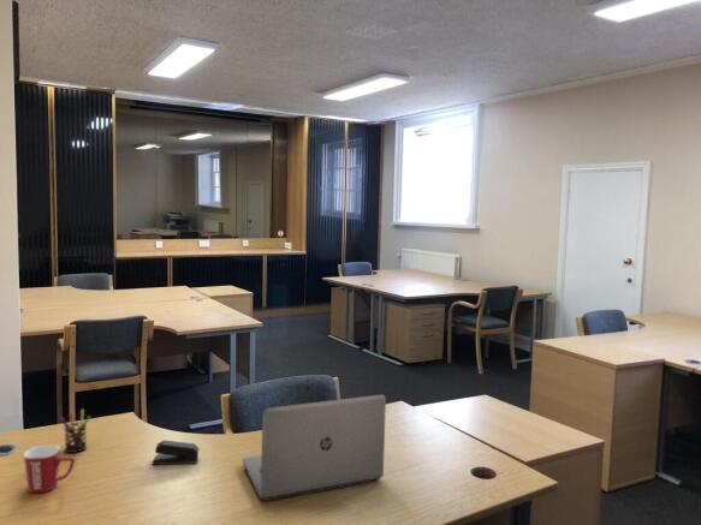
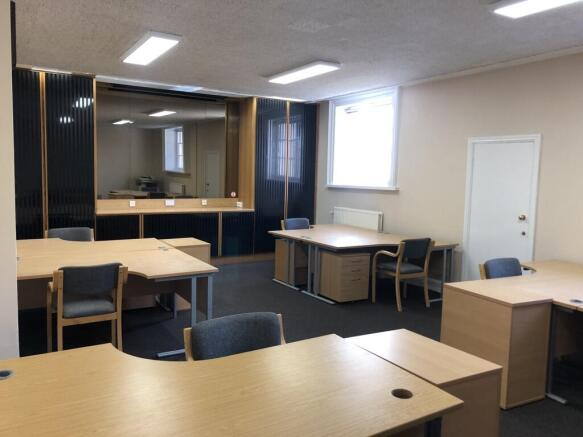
- laptop (311, 430)
- stapler (176, 451)
- pen holder (77, 429)
- mug (51, 469)
